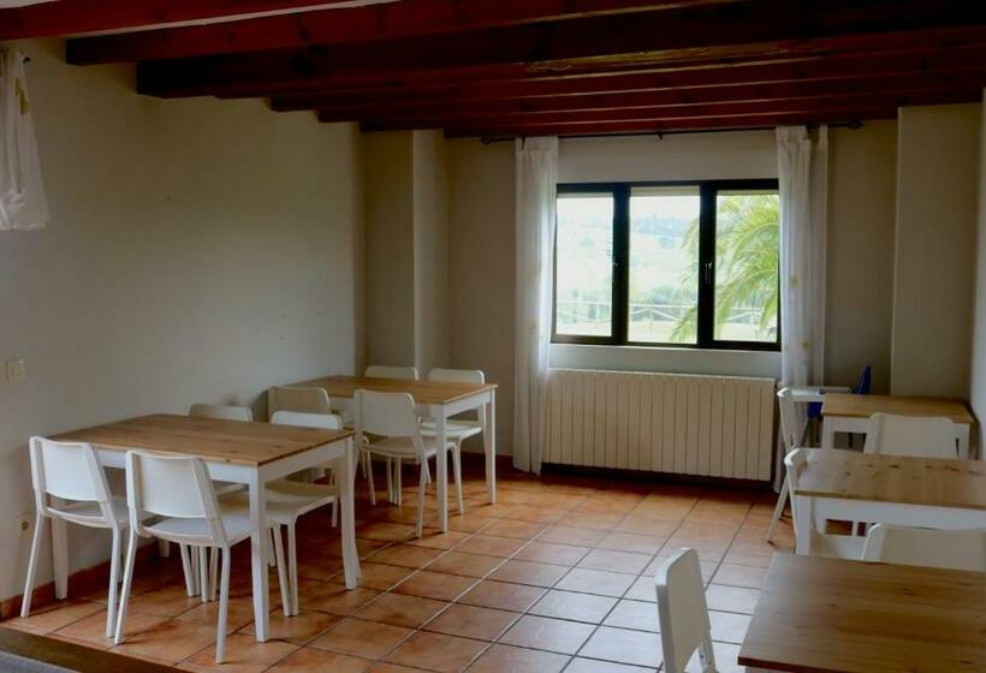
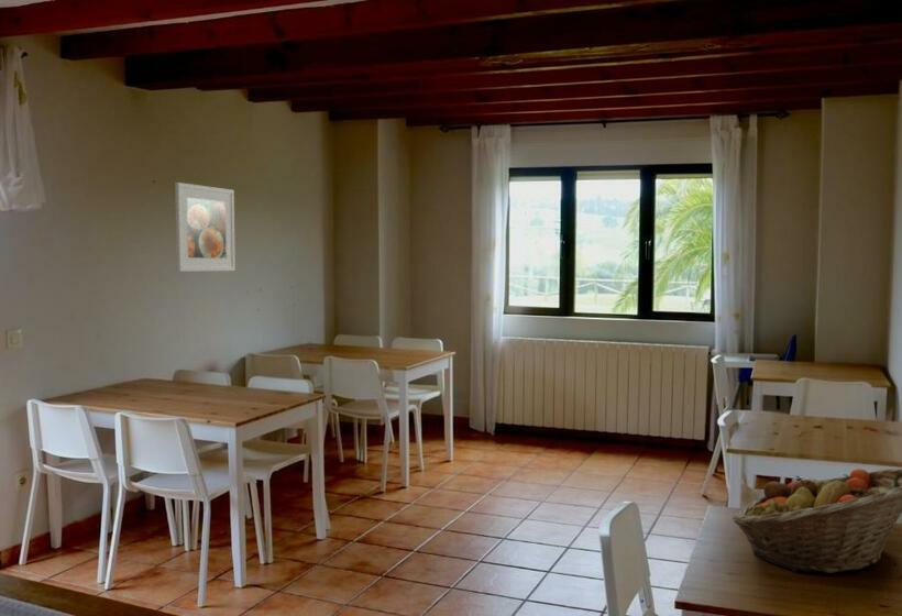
+ fruit basket (825, 510)
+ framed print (206, 229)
